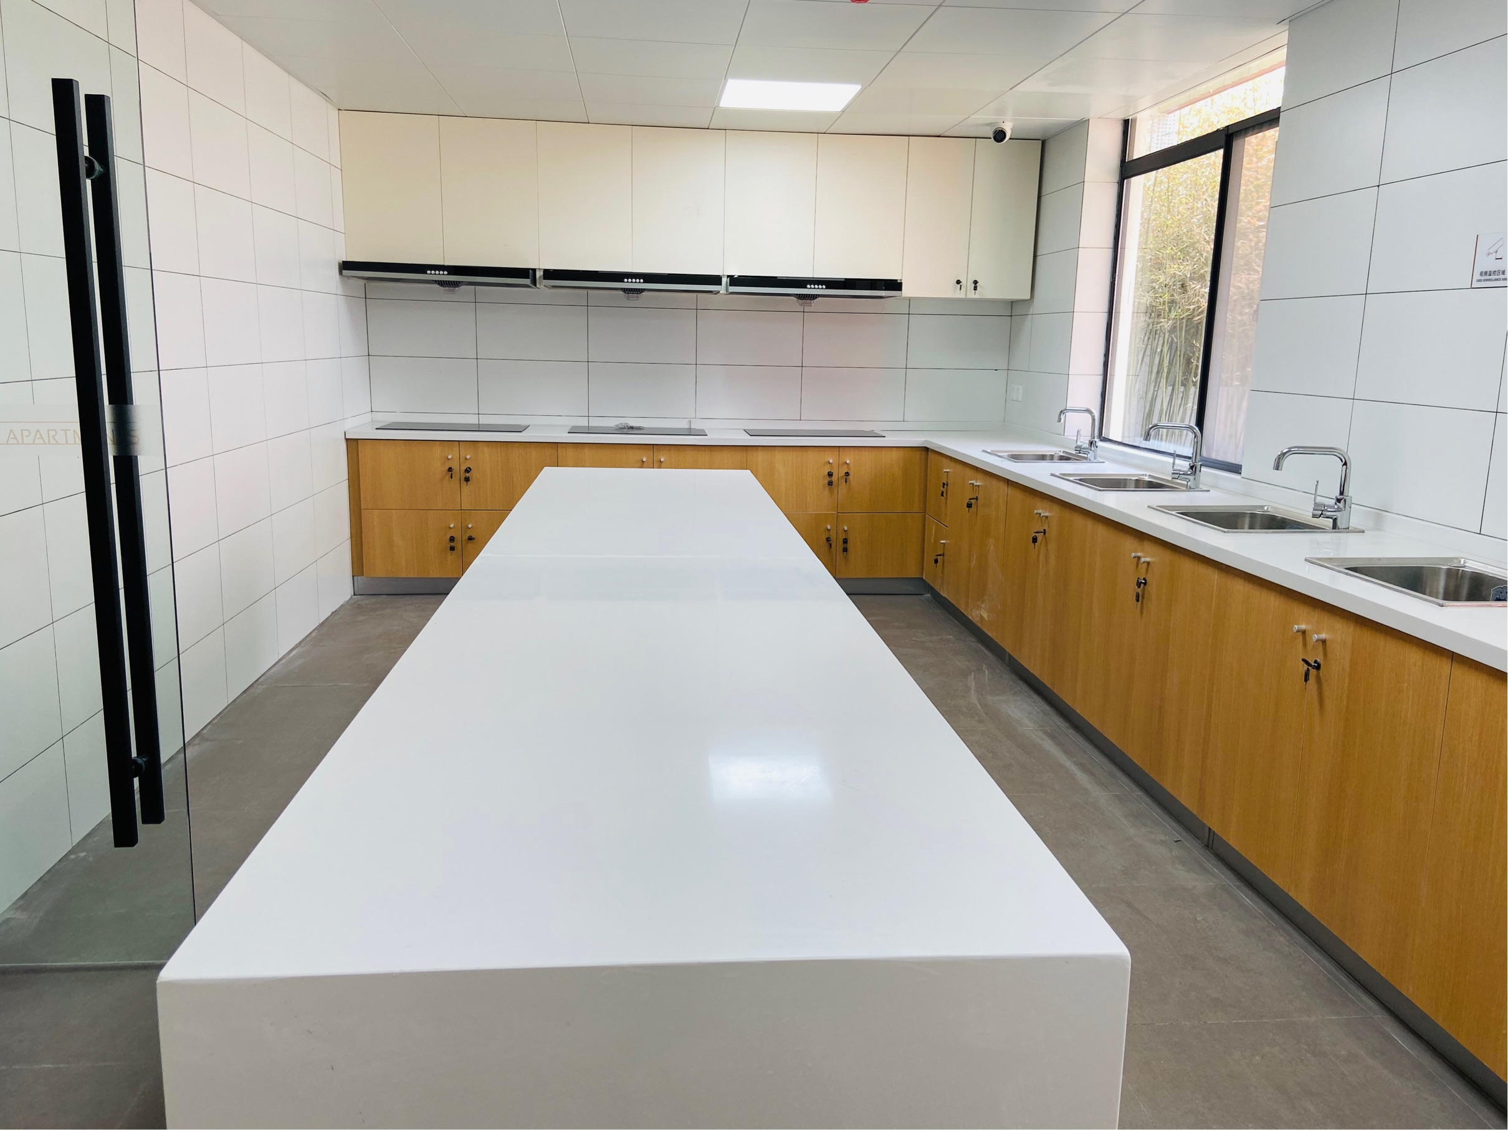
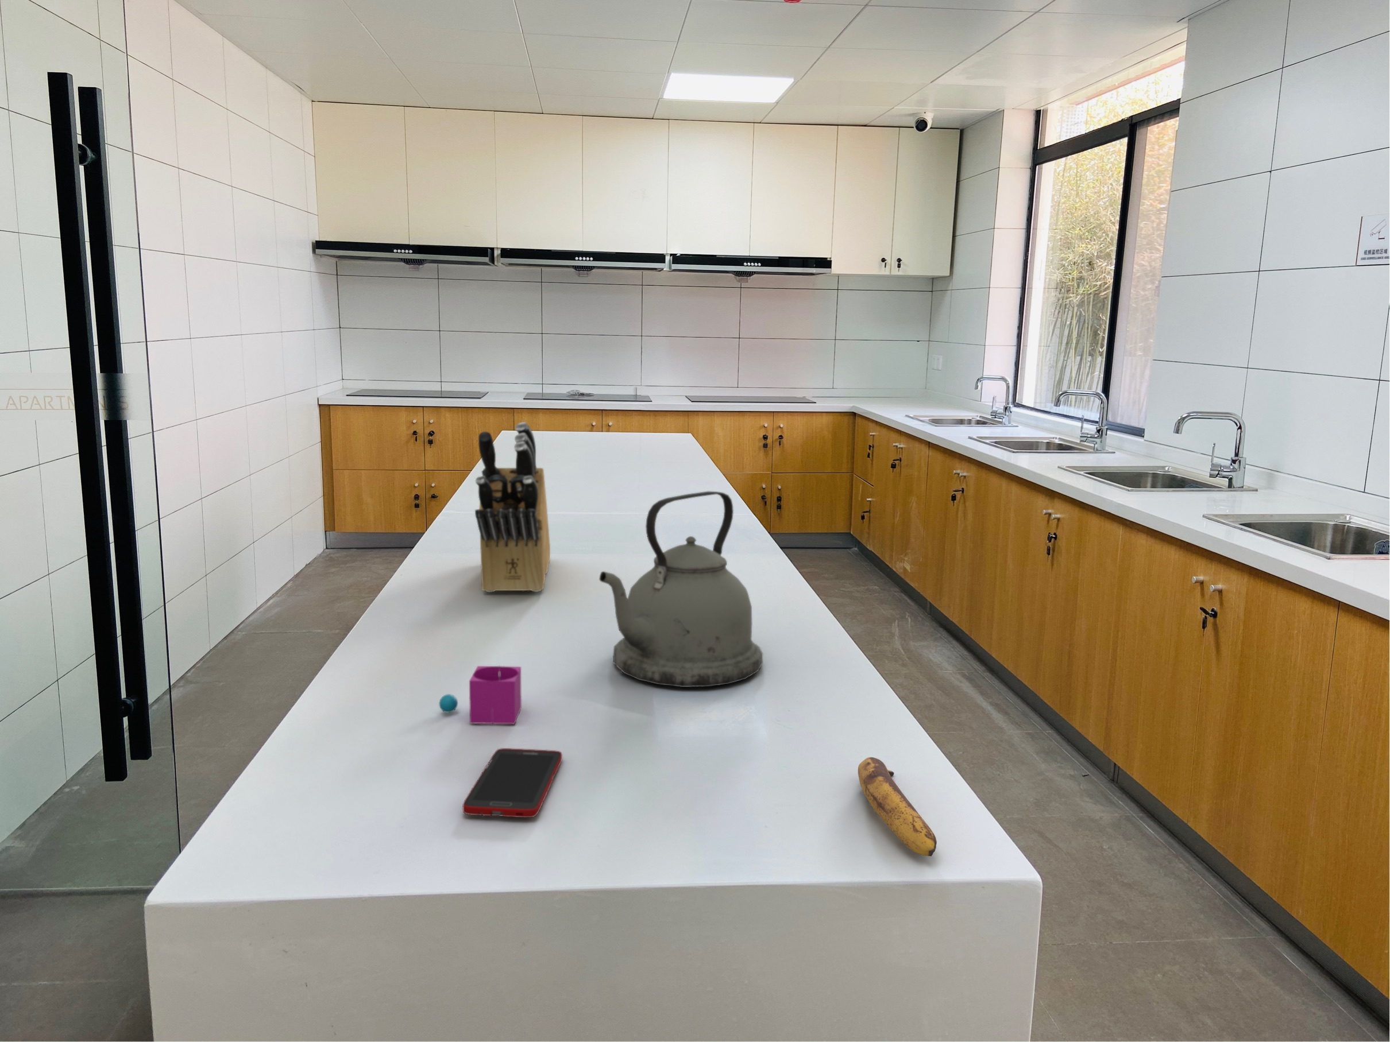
+ cup (477, 694)
+ cell phone (516, 780)
+ knife block (514, 500)
+ kettle (686, 582)
+ banana (894, 798)
